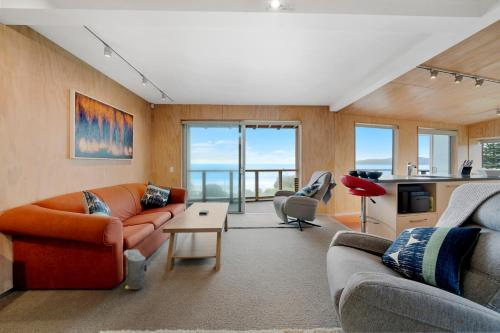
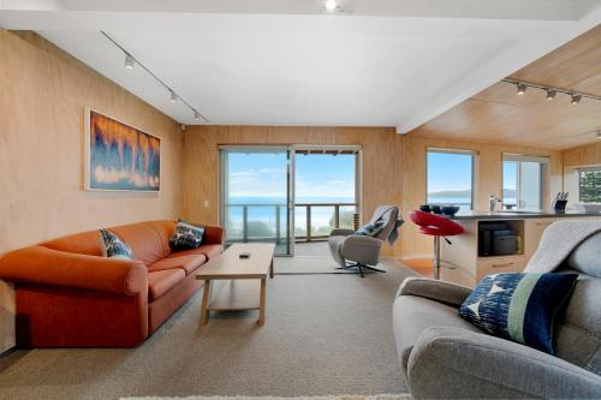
- bag (136, 268)
